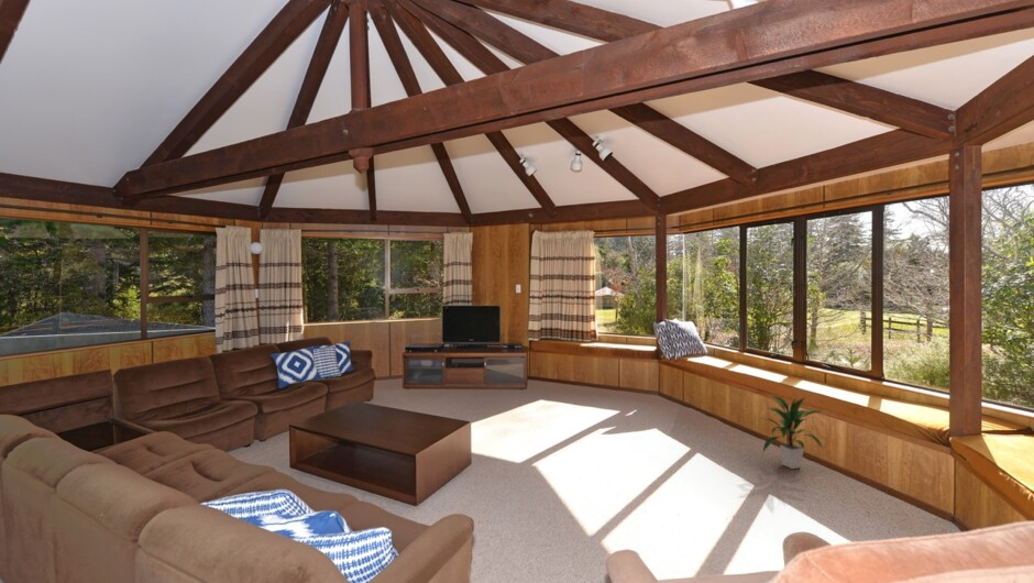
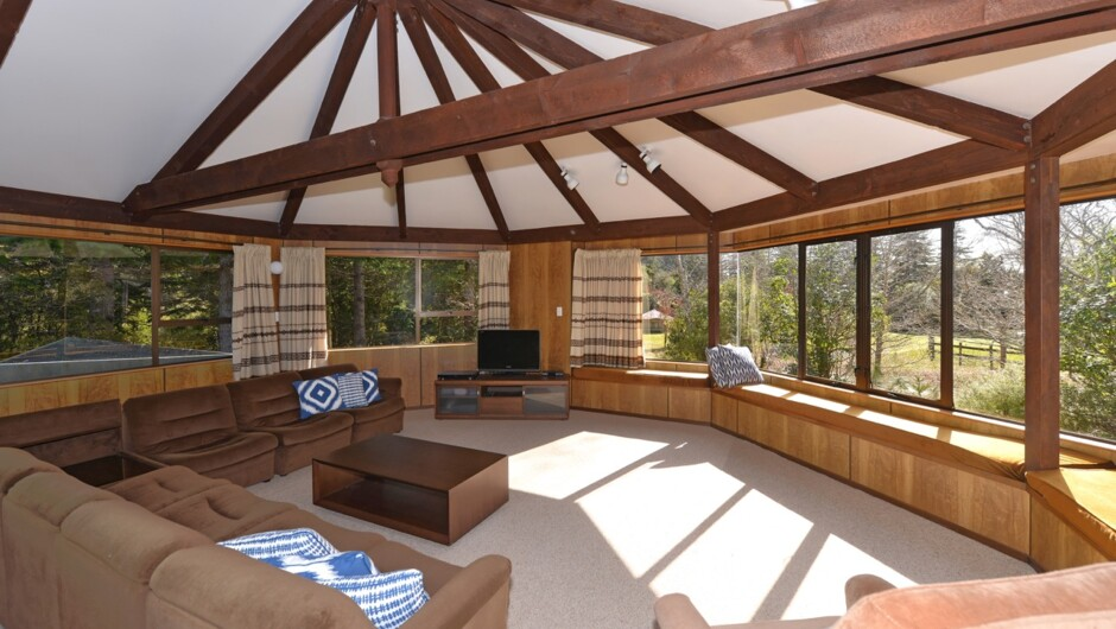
- indoor plant (788, 429)
